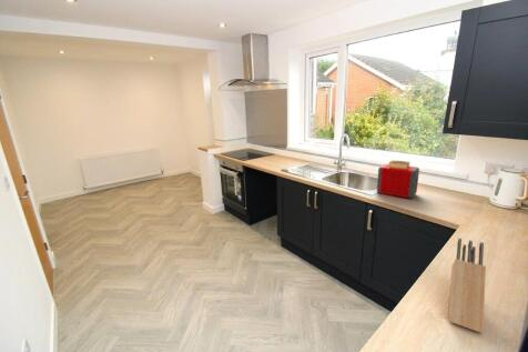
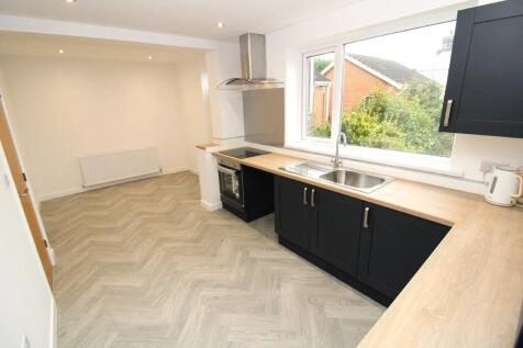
- knife block (468, 279)
- toaster (397, 178)
